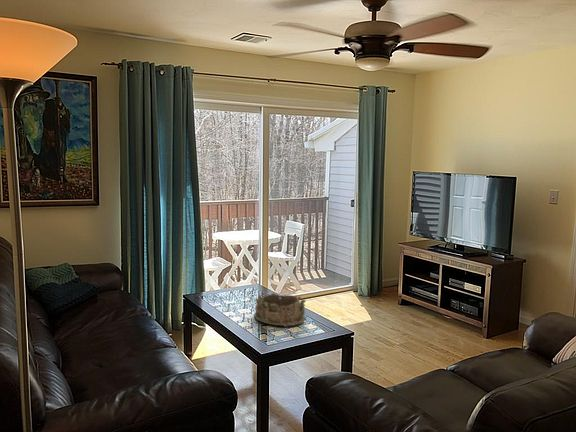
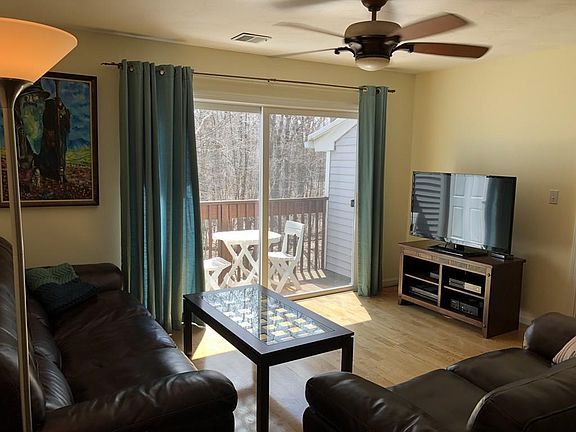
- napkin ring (279, 307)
